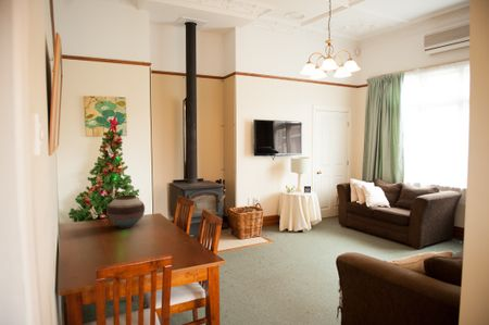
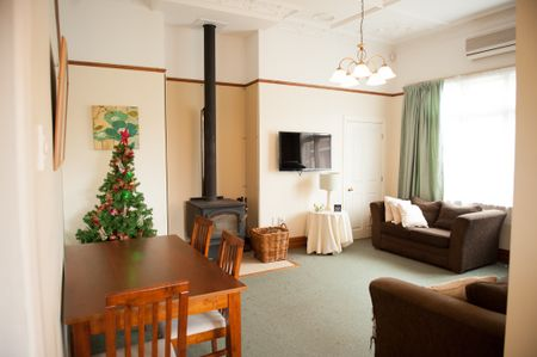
- vase (126, 211)
